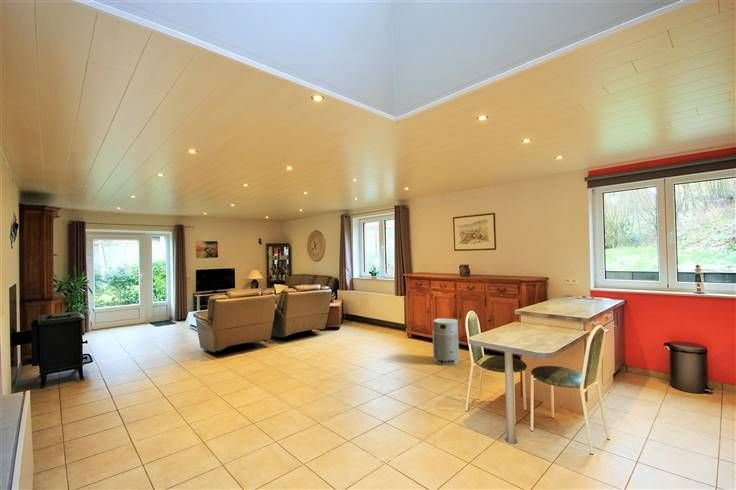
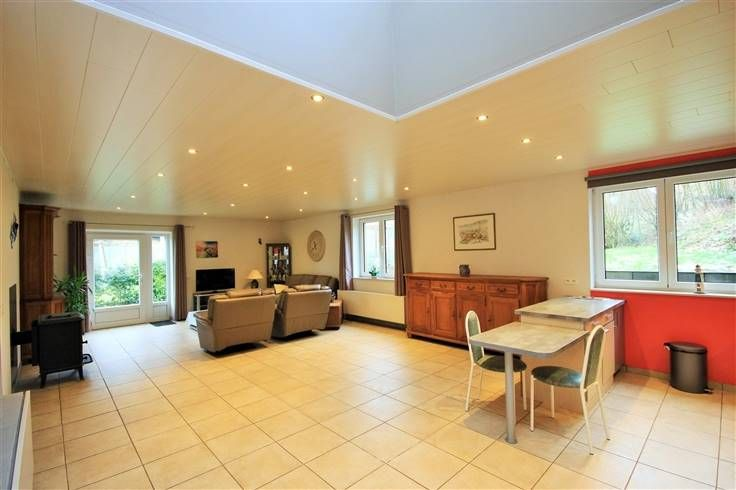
- air purifier (445, 341)
